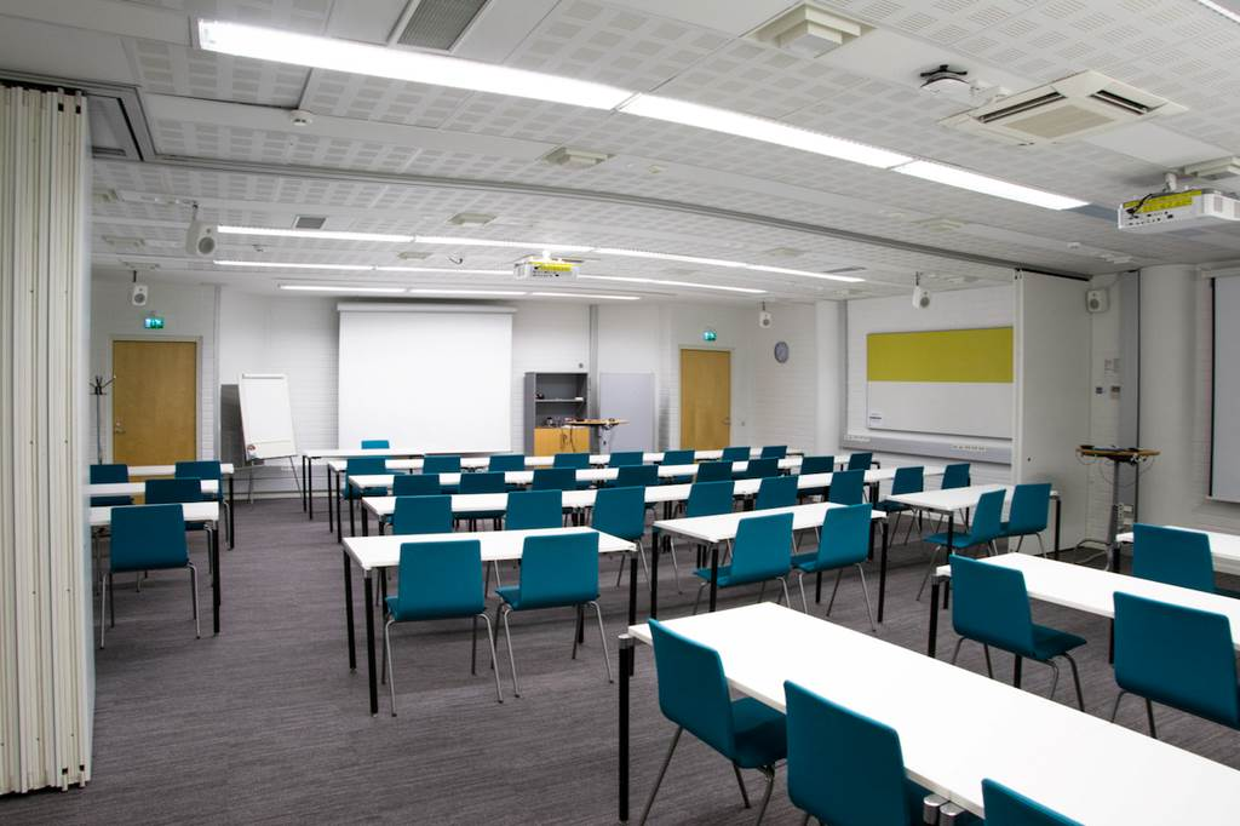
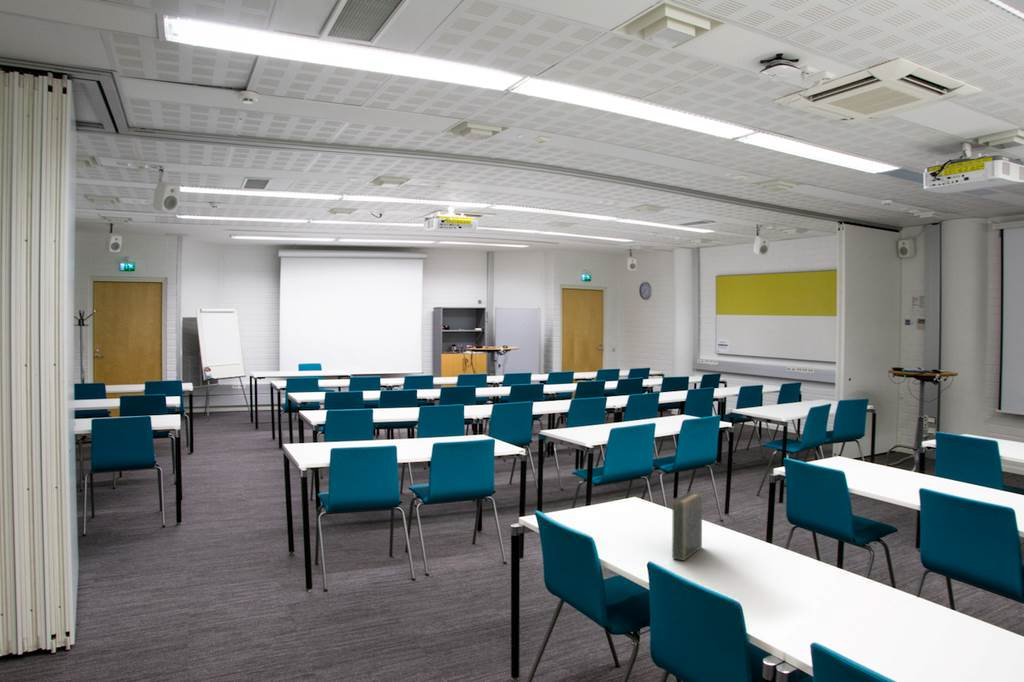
+ book (687, 524)
